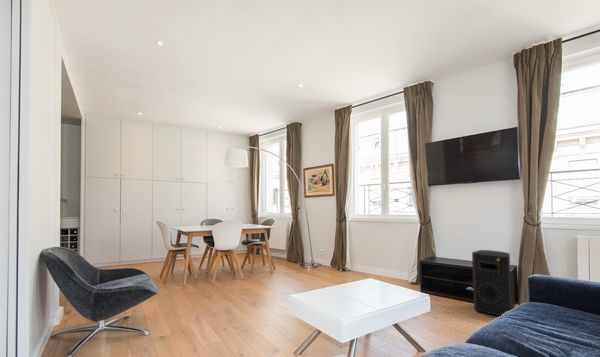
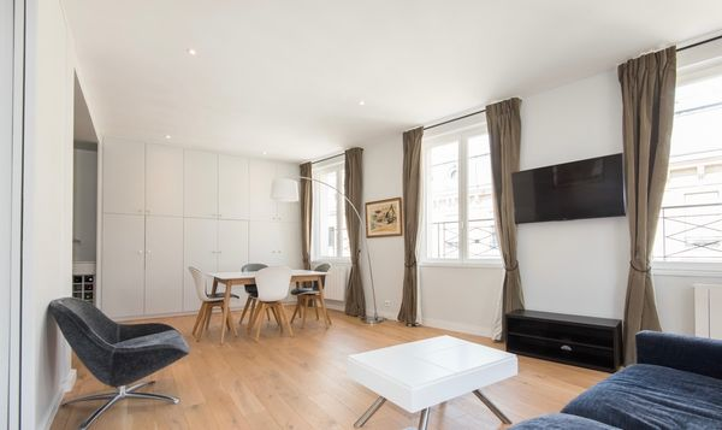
- speaker (493, 282)
